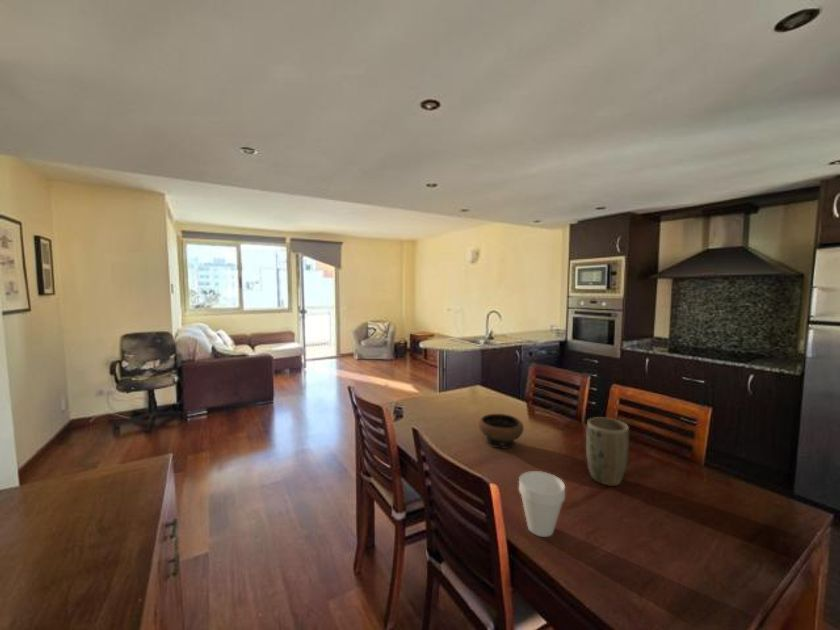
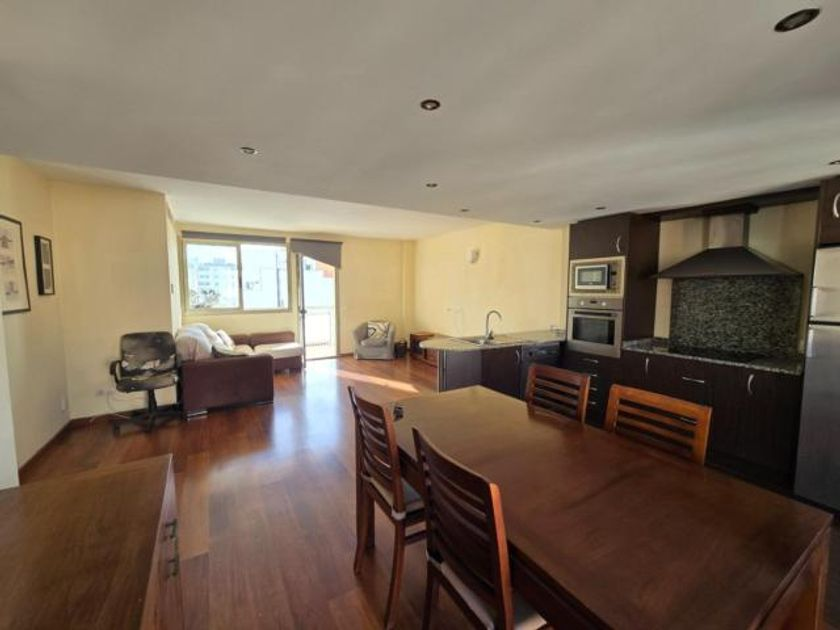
- cup (541, 505)
- plant pot (606, 451)
- bowl (500, 431)
